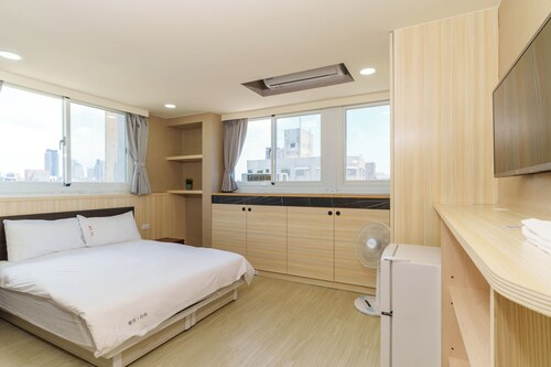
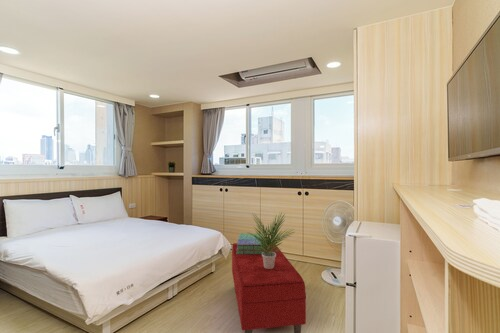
+ bench (261, 283)
+ stack of books (250, 243)
+ potted plant (269, 240)
